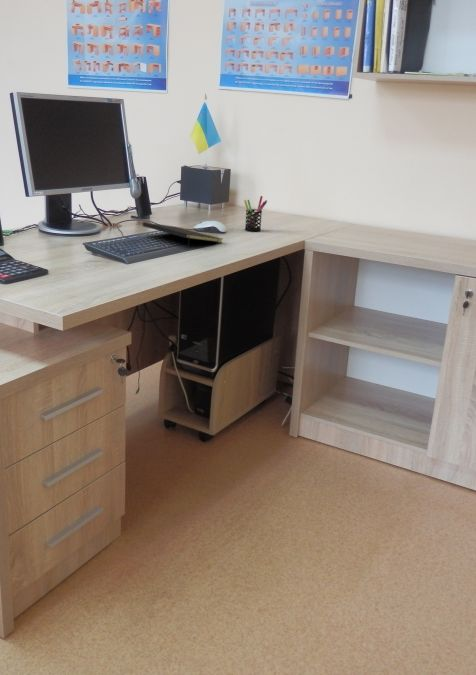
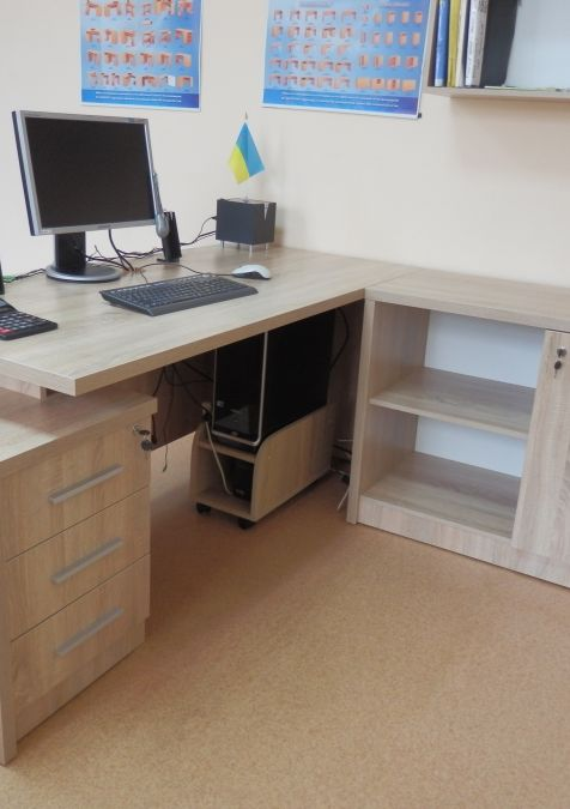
- notepad (182, 232)
- pen holder (253, 212)
